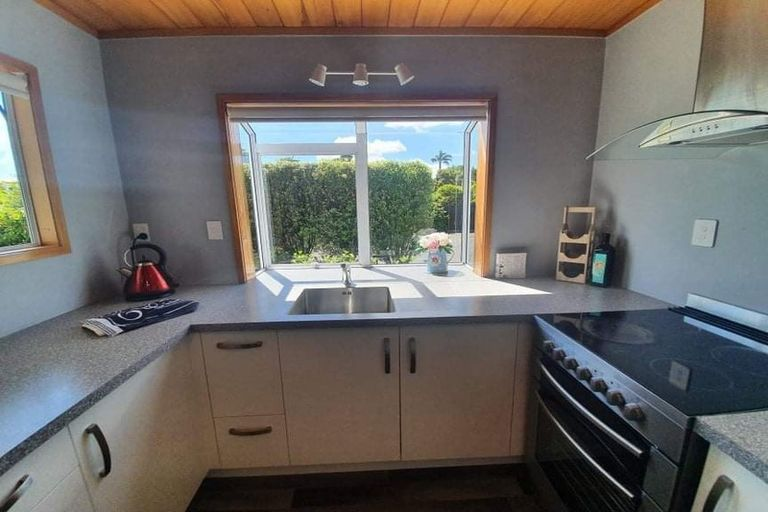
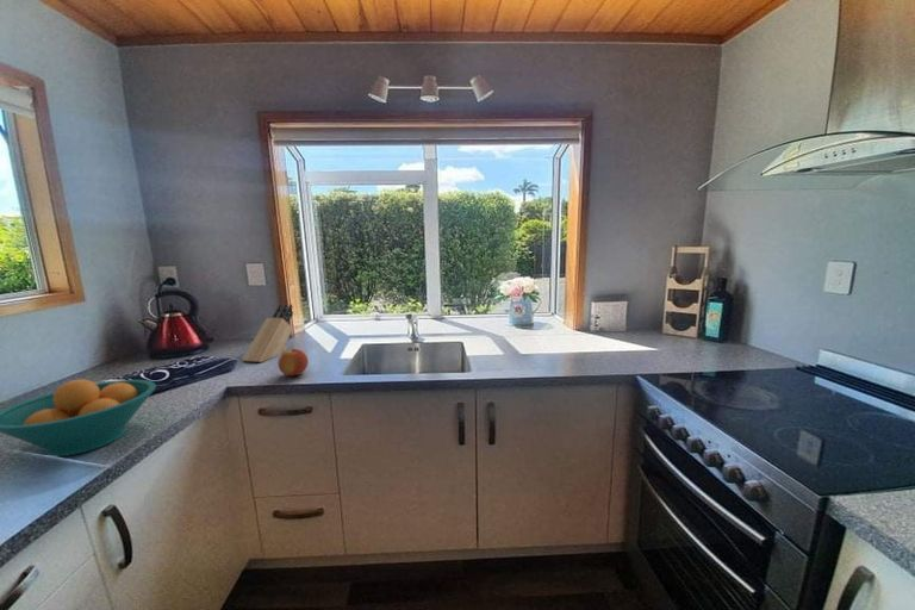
+ apple (293, 361)
+ knife block (270, 330)
+ fruit bowl (82, 411)
